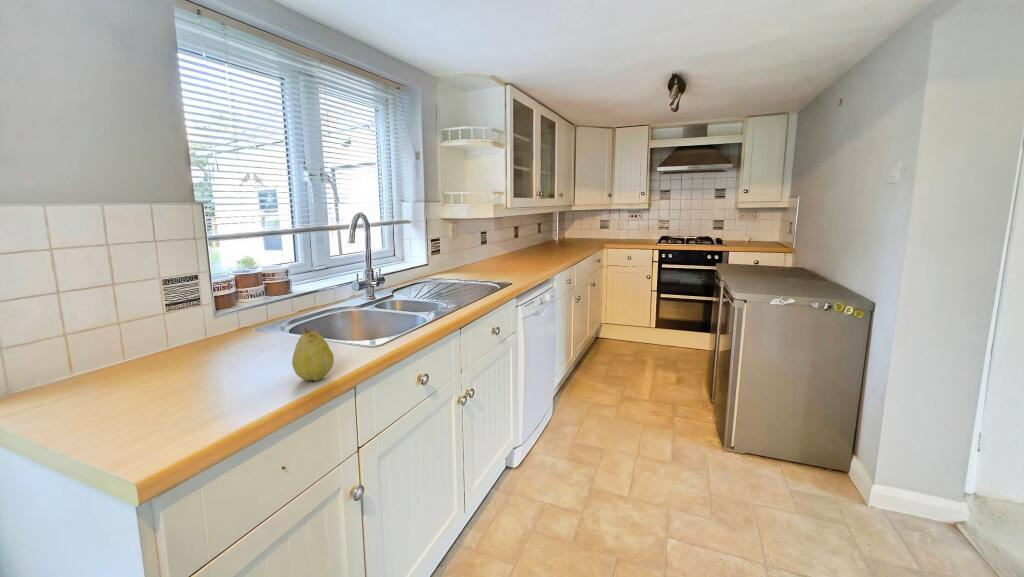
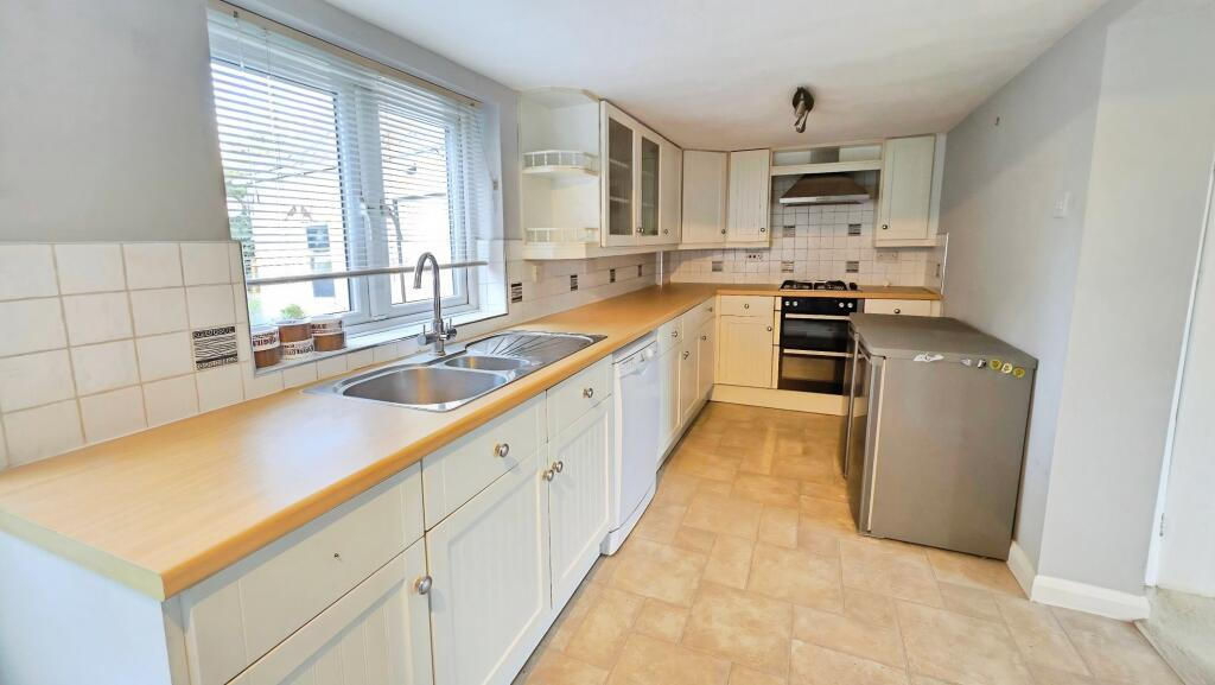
- fruit (312, 353)
